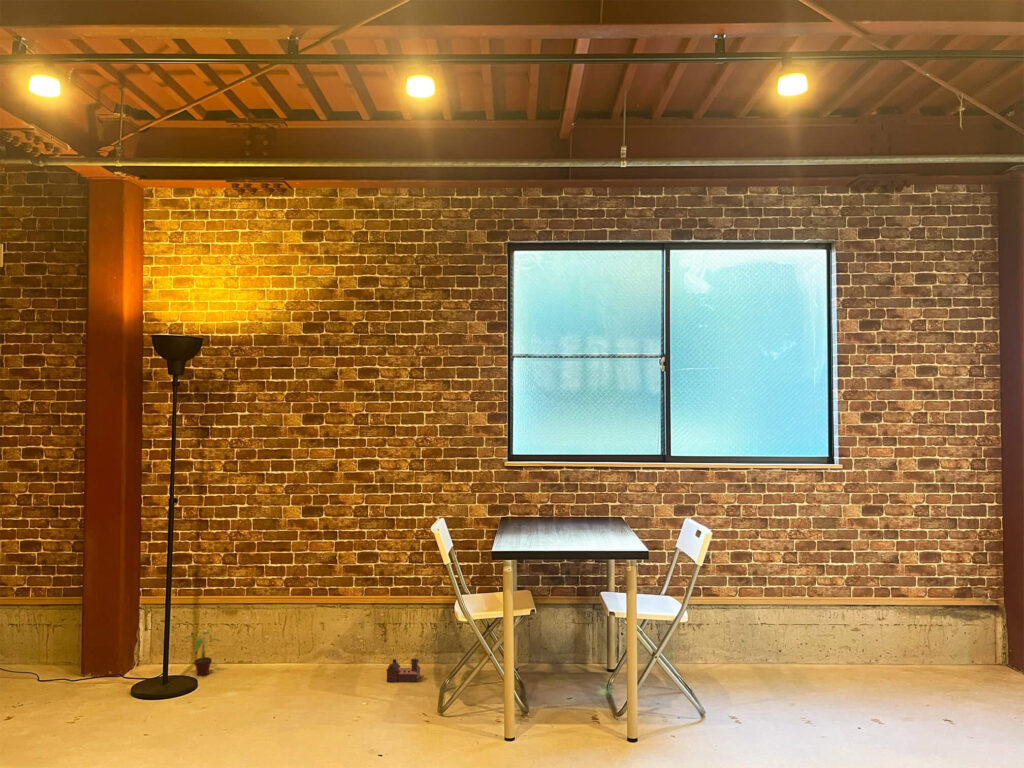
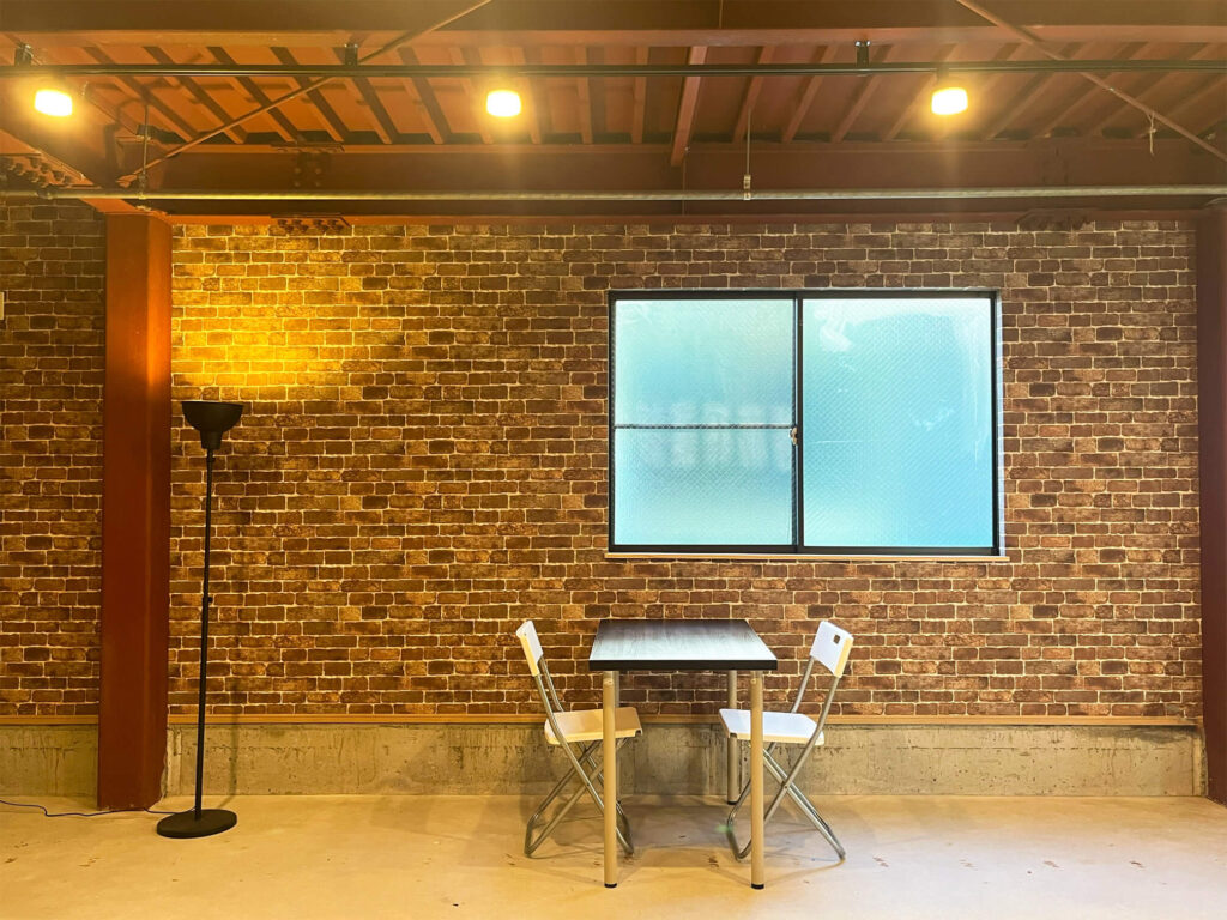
- potted plant (202, 653)
- toy house (403, 668)
